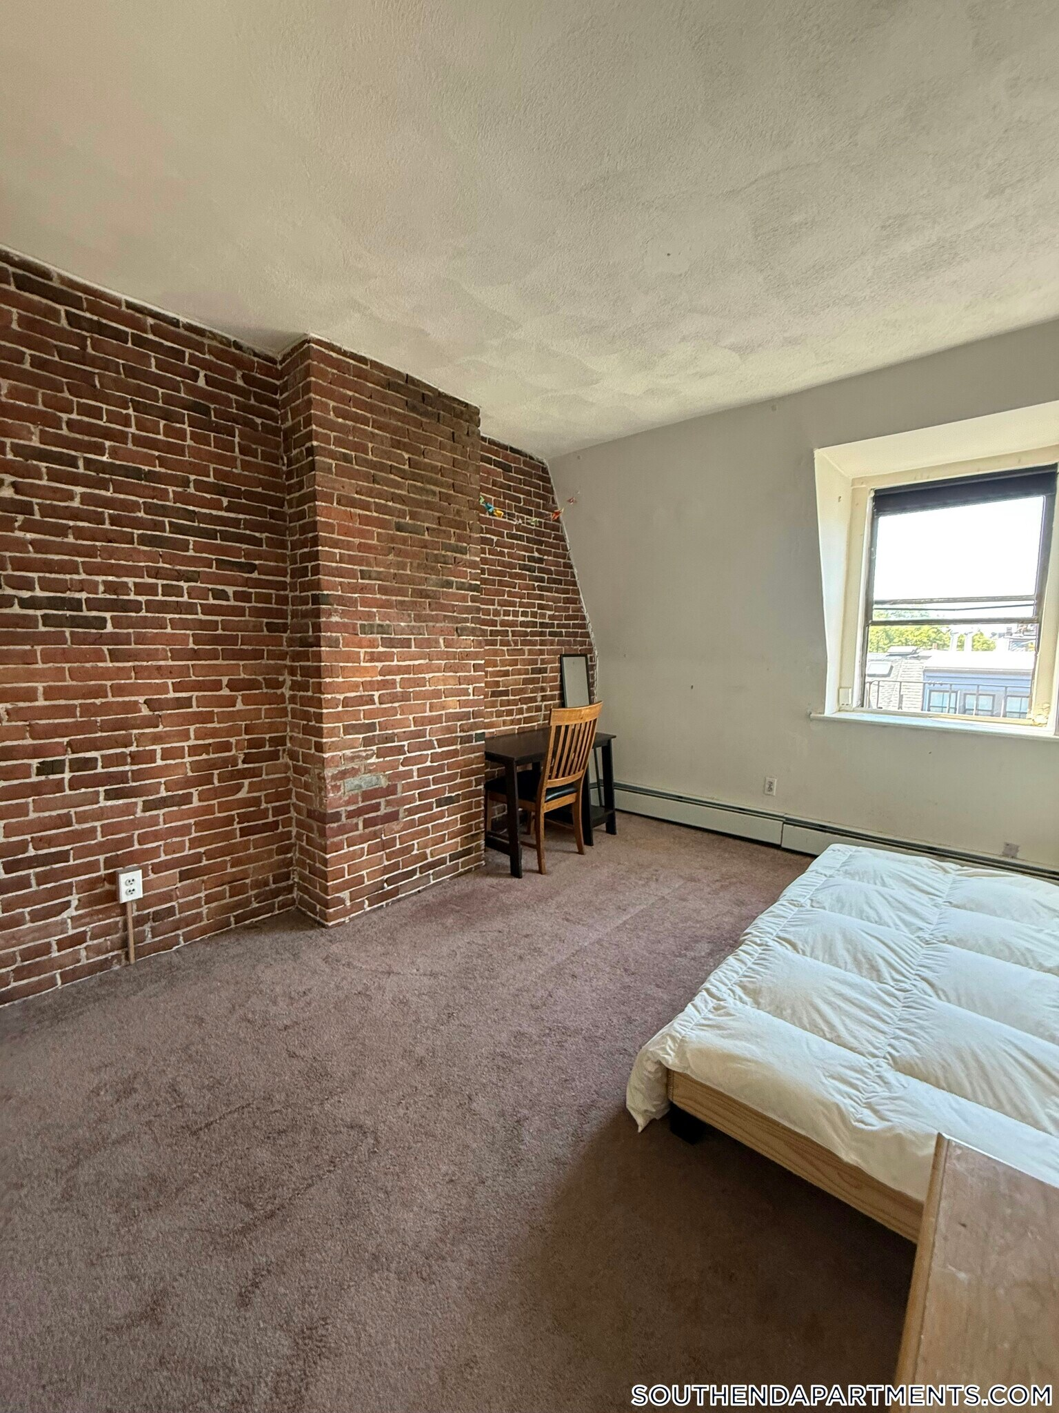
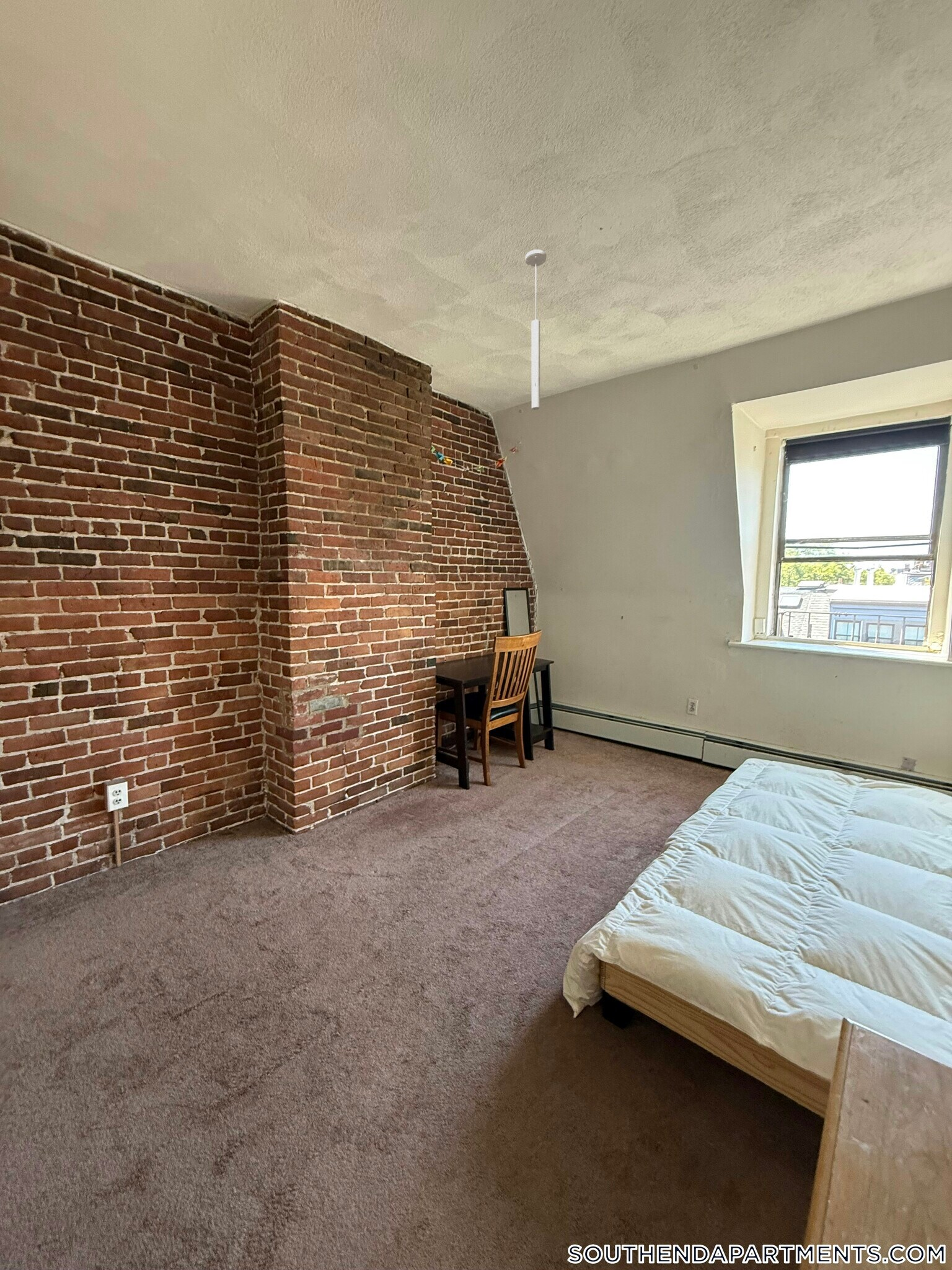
+ ceiling light (536, 333)
